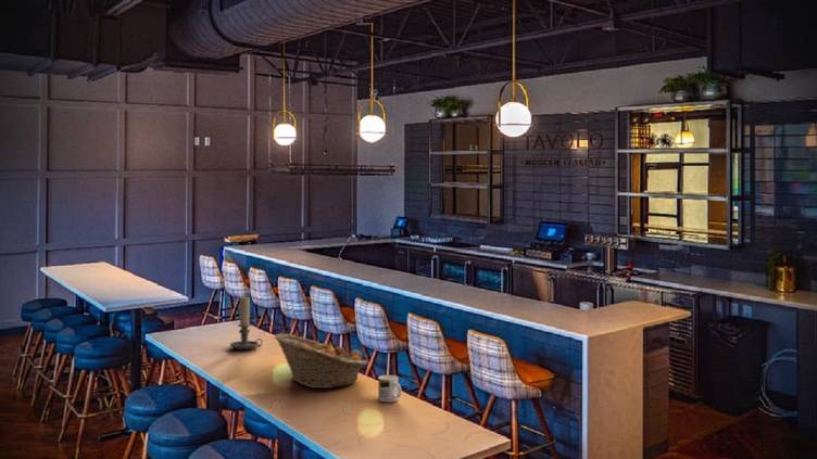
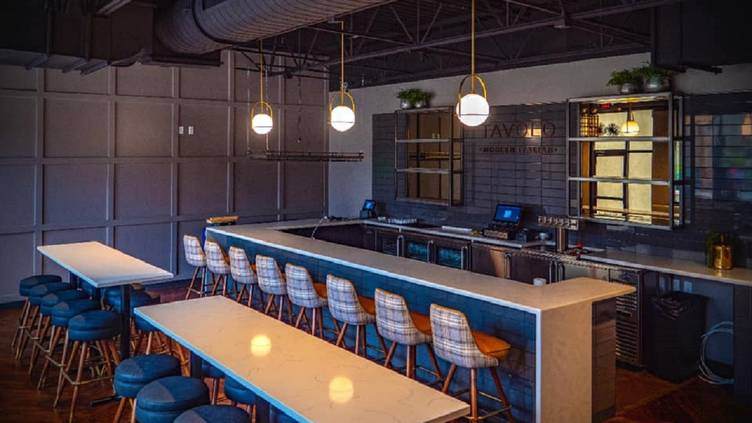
- mug (390, 388)
- fruit basket (319, 357)
- candle holder (247, 321)
